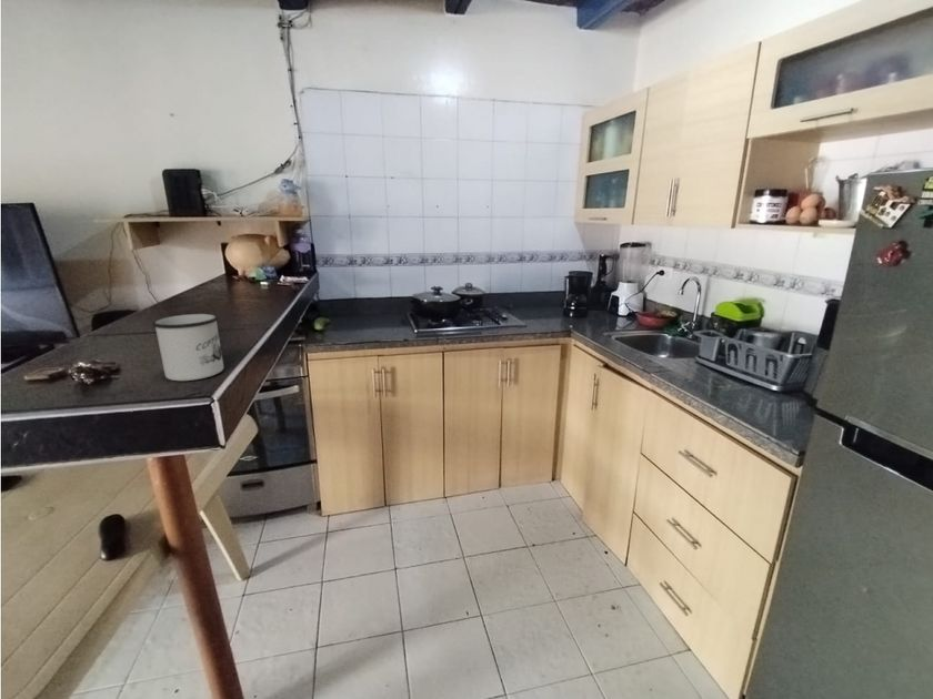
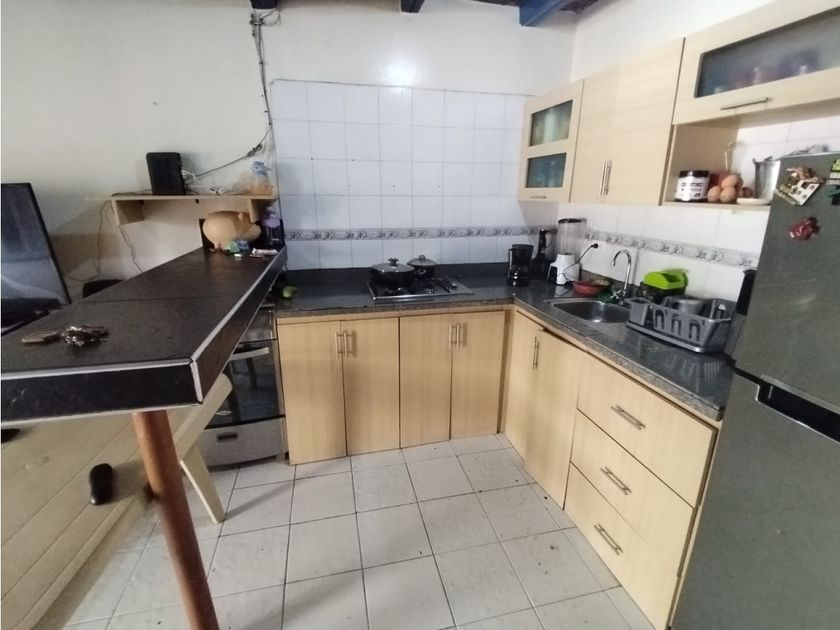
- mug (195, 343)
